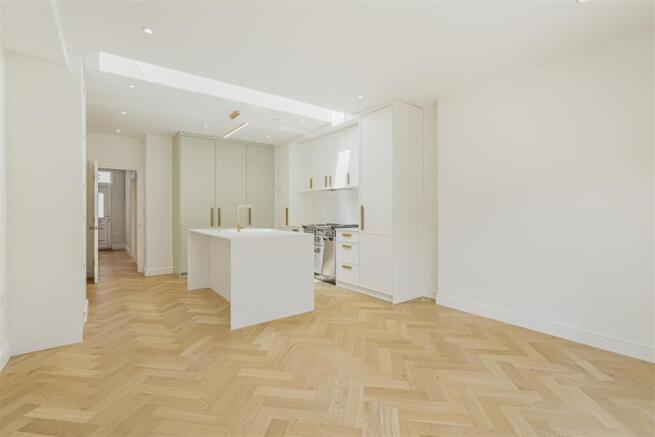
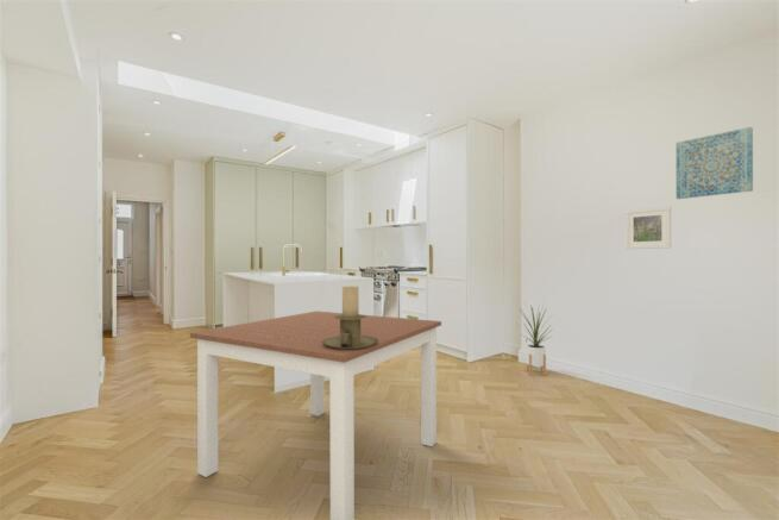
+ candle holder (350, 314)
+ wall art (711, 164)
+ dining table (323, 391)
+ house plant (536, 337)
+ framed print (647, 228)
